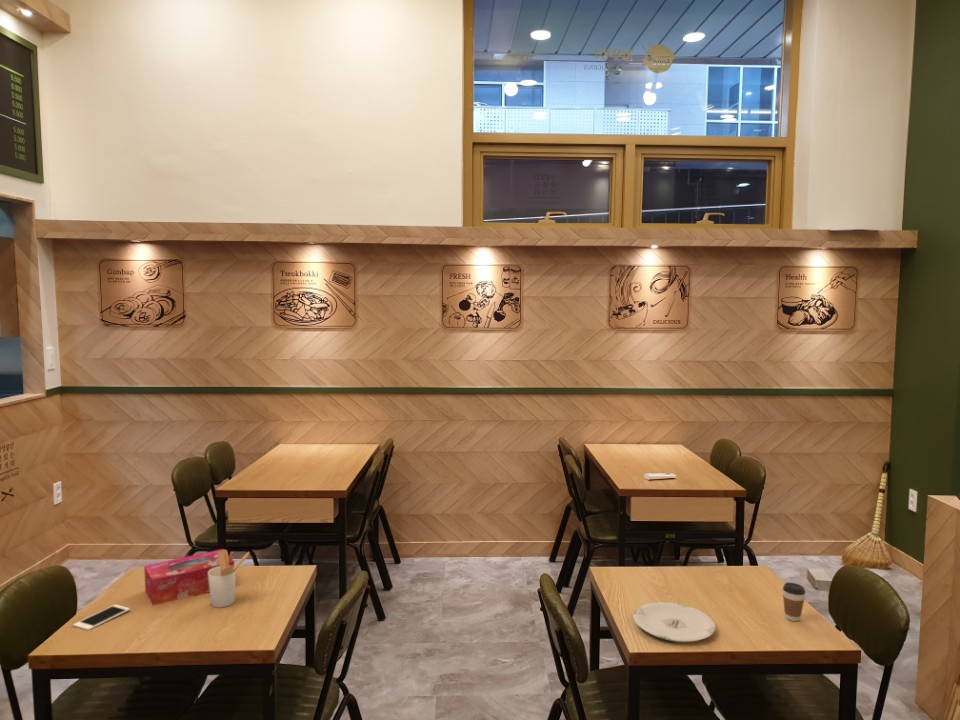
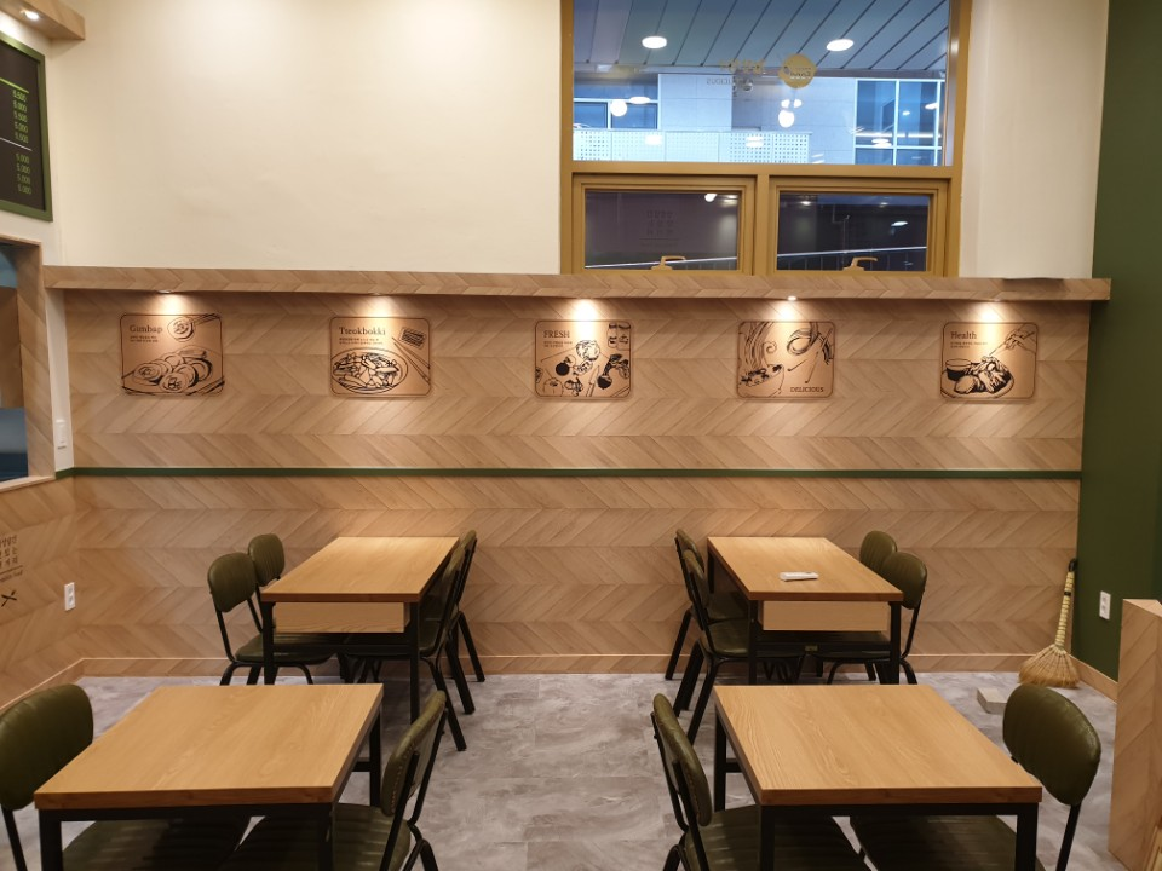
- coffee cup (793, 602)
- tissue box (190, 575)
- cell phone (102, 617)
- utensil holder (229, 577)
- plate (673, 623)
